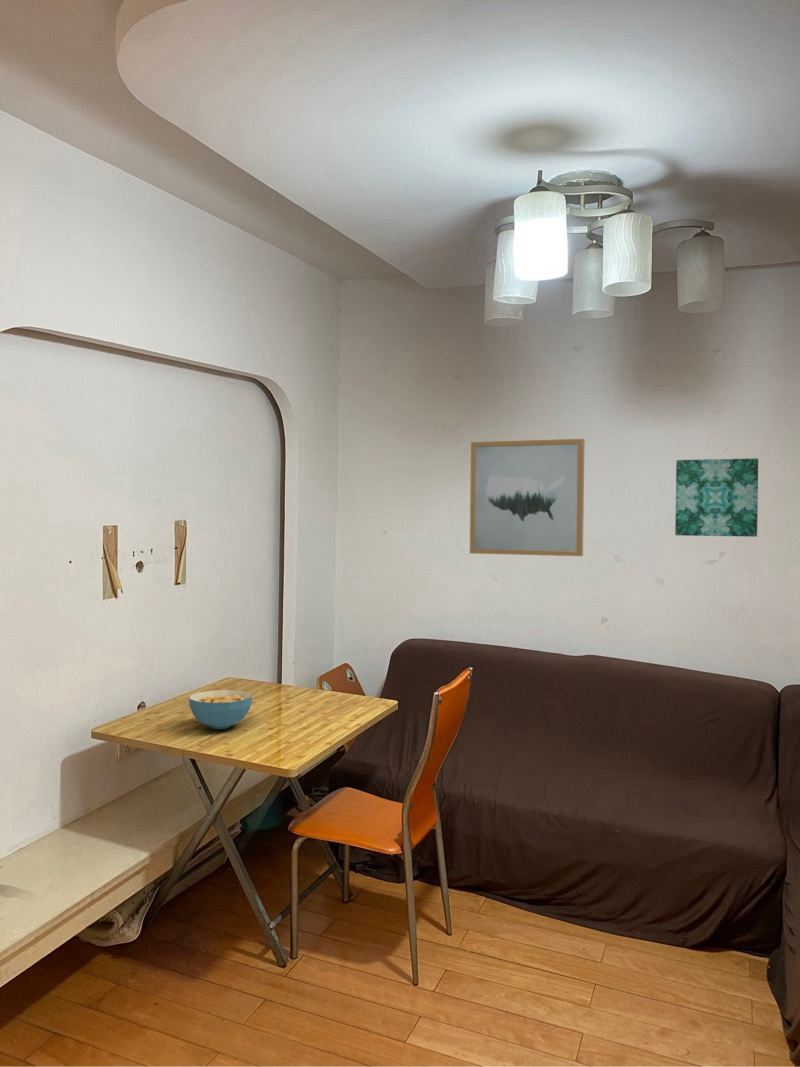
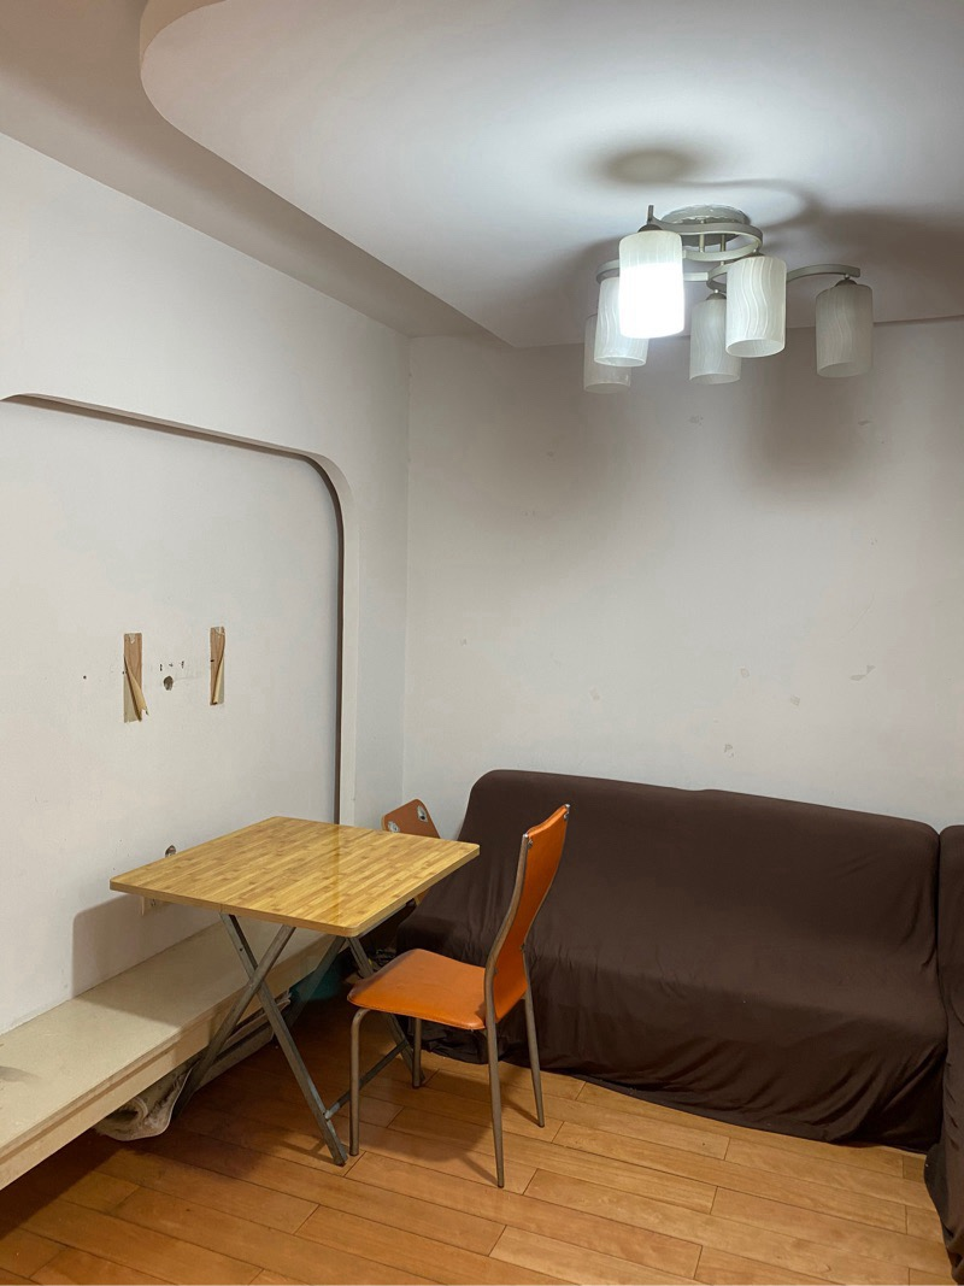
- cereal bowl (220, 711)
- wall art (716, 497)
- wall art (525, 497)
